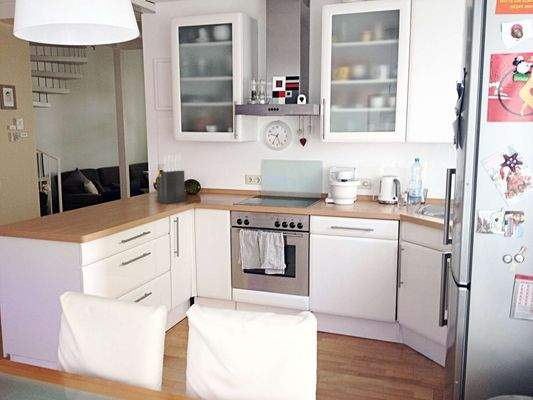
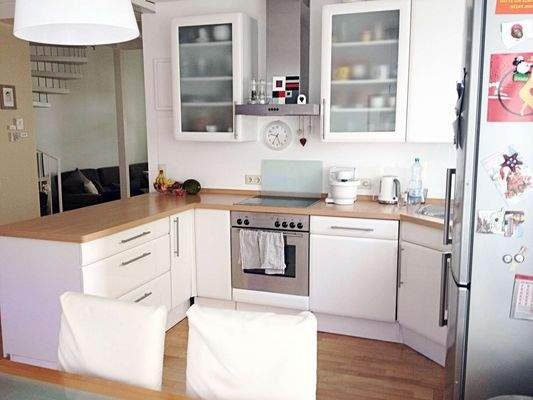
- knife block (169, 178)
